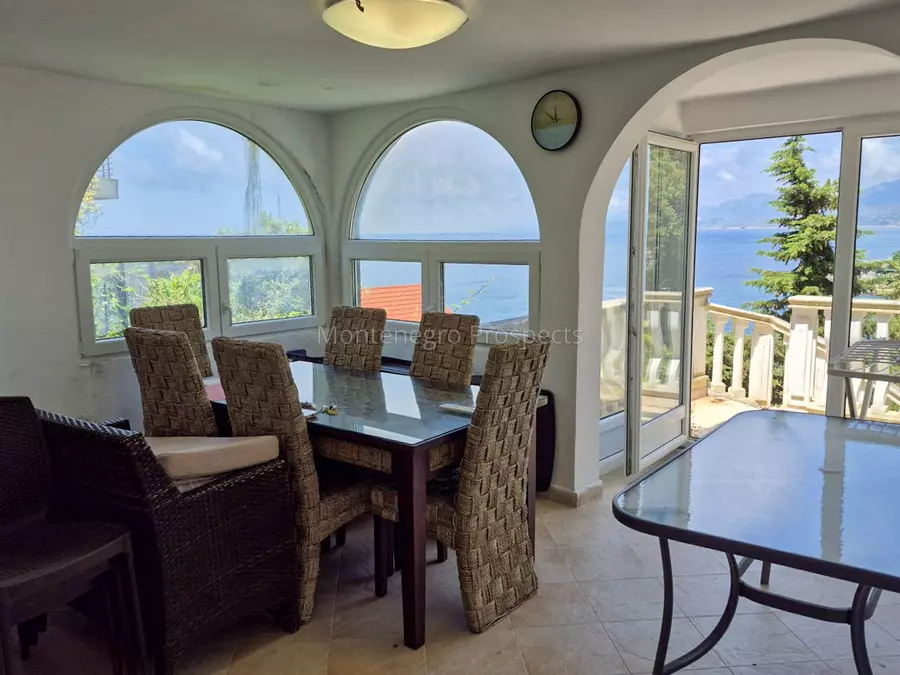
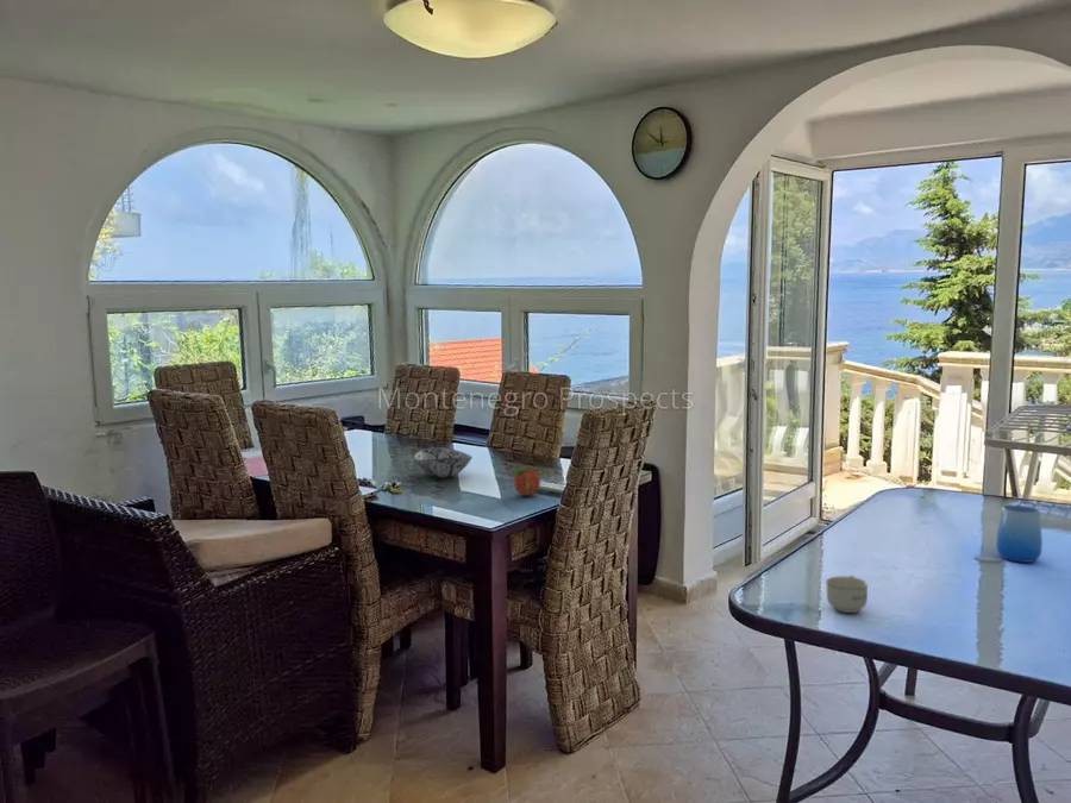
+ fruit (527, 479)
+ cup (847, 594)
+ cup (1019, 533)
+ decorative bowl (443, 463)
